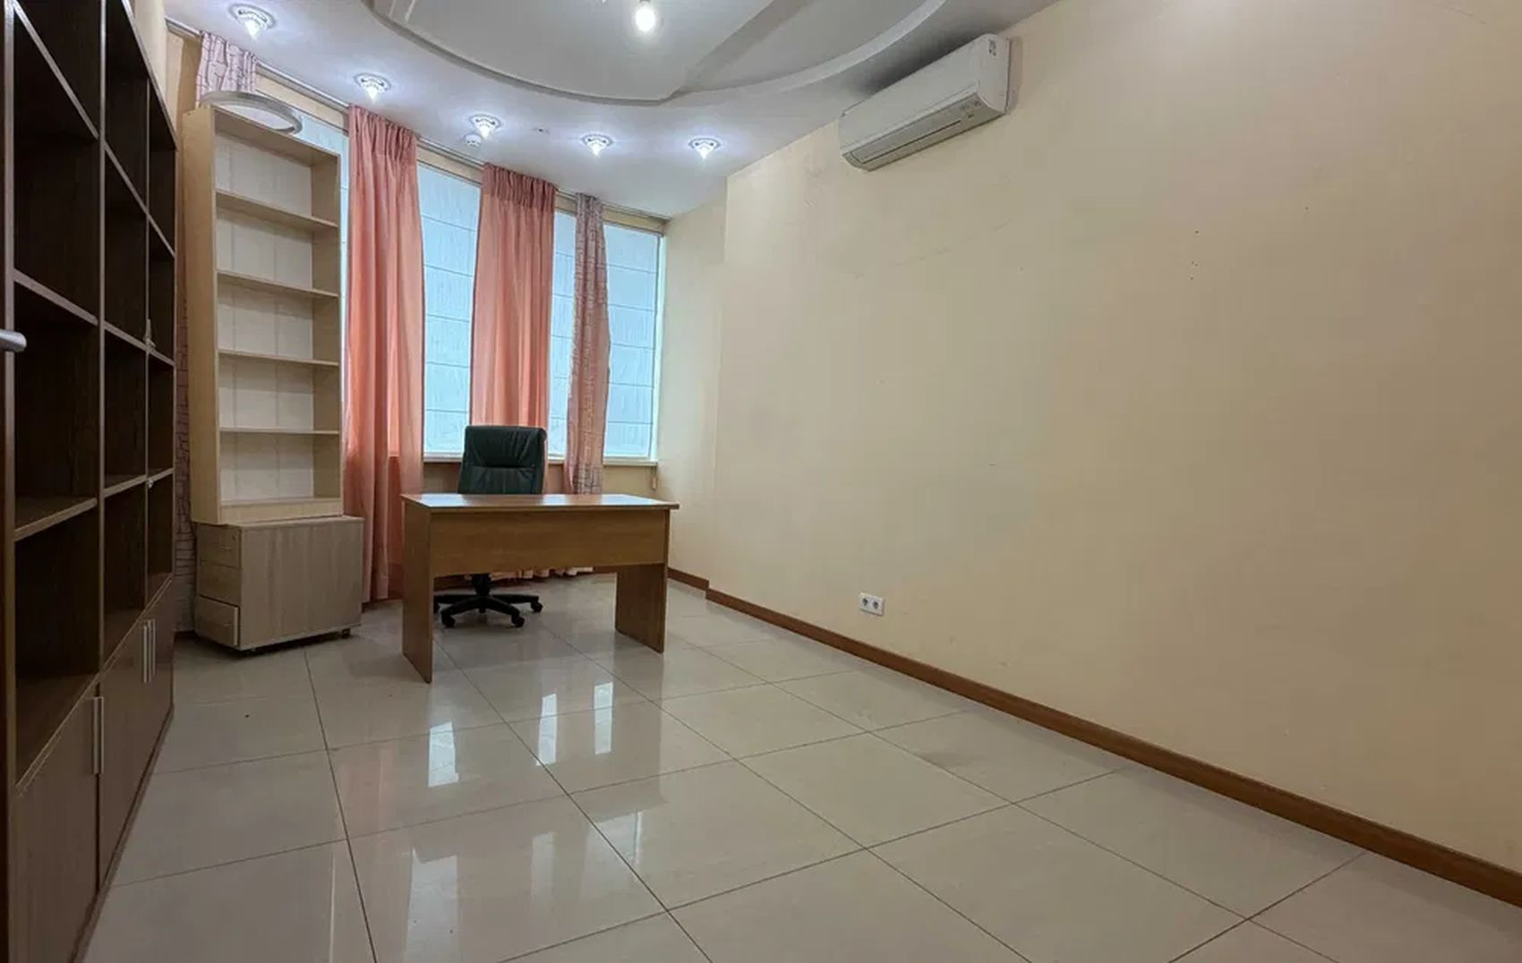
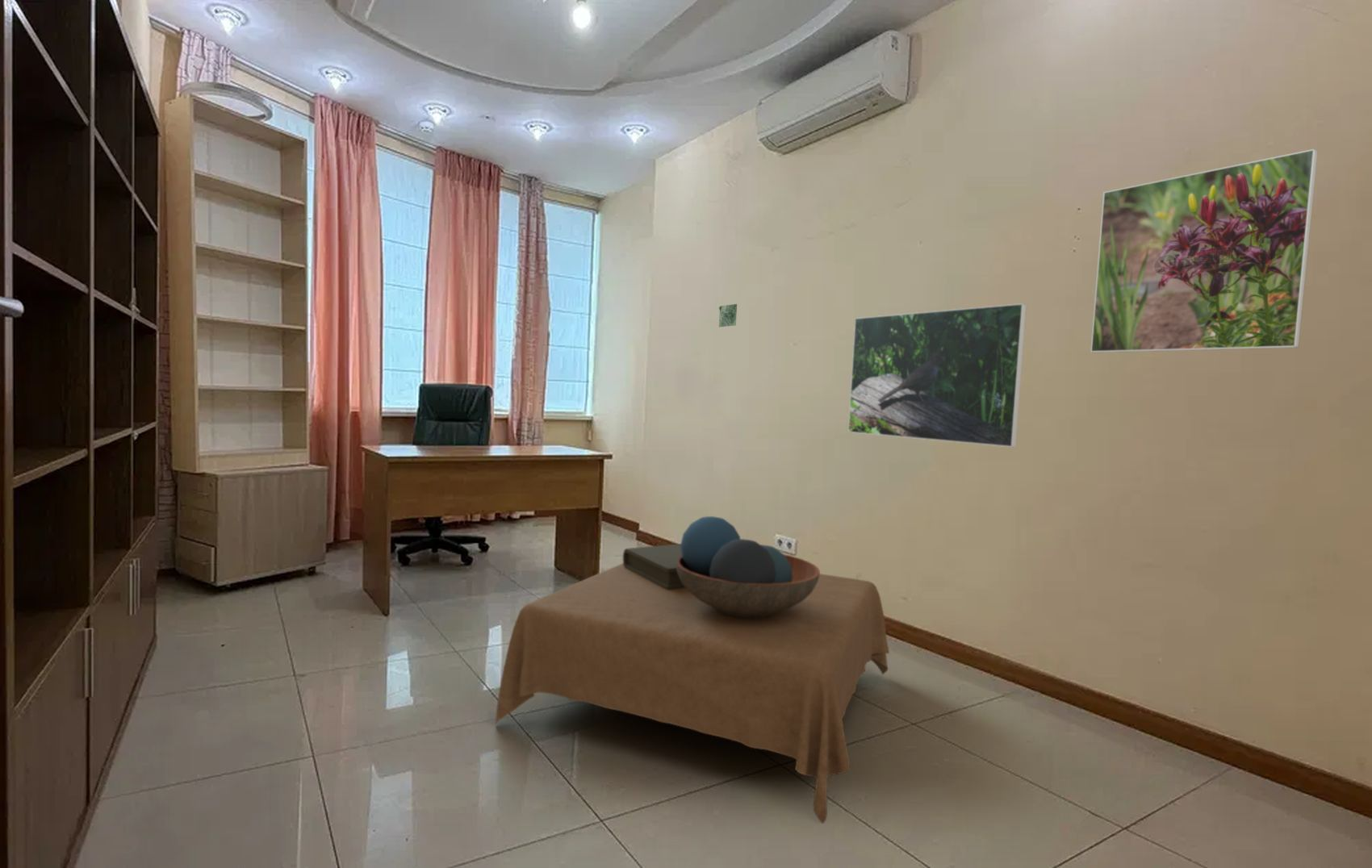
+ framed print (1191, 262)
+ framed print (927, 375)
+ map (727, 315)
+ coffee table (716, 604)
